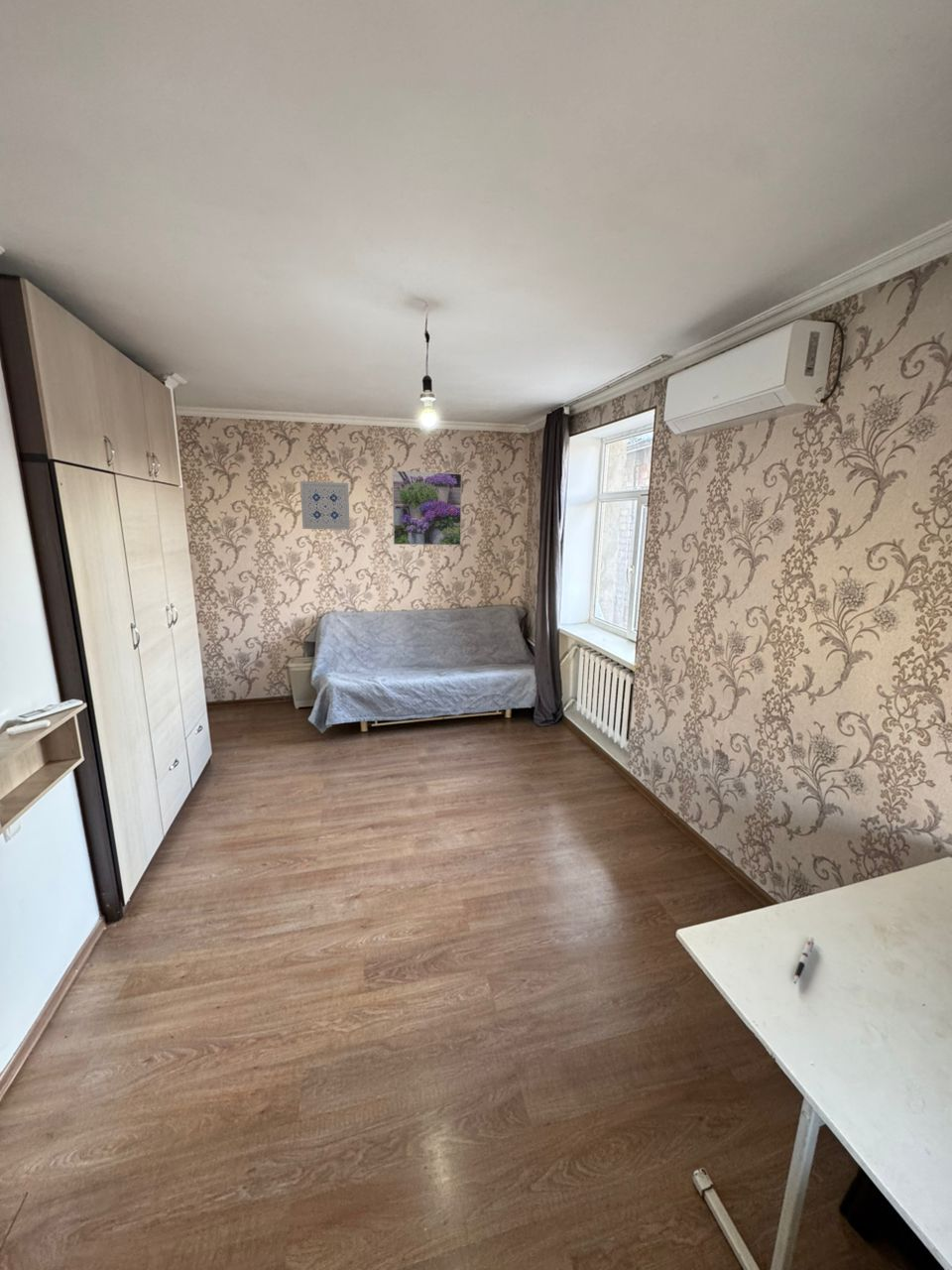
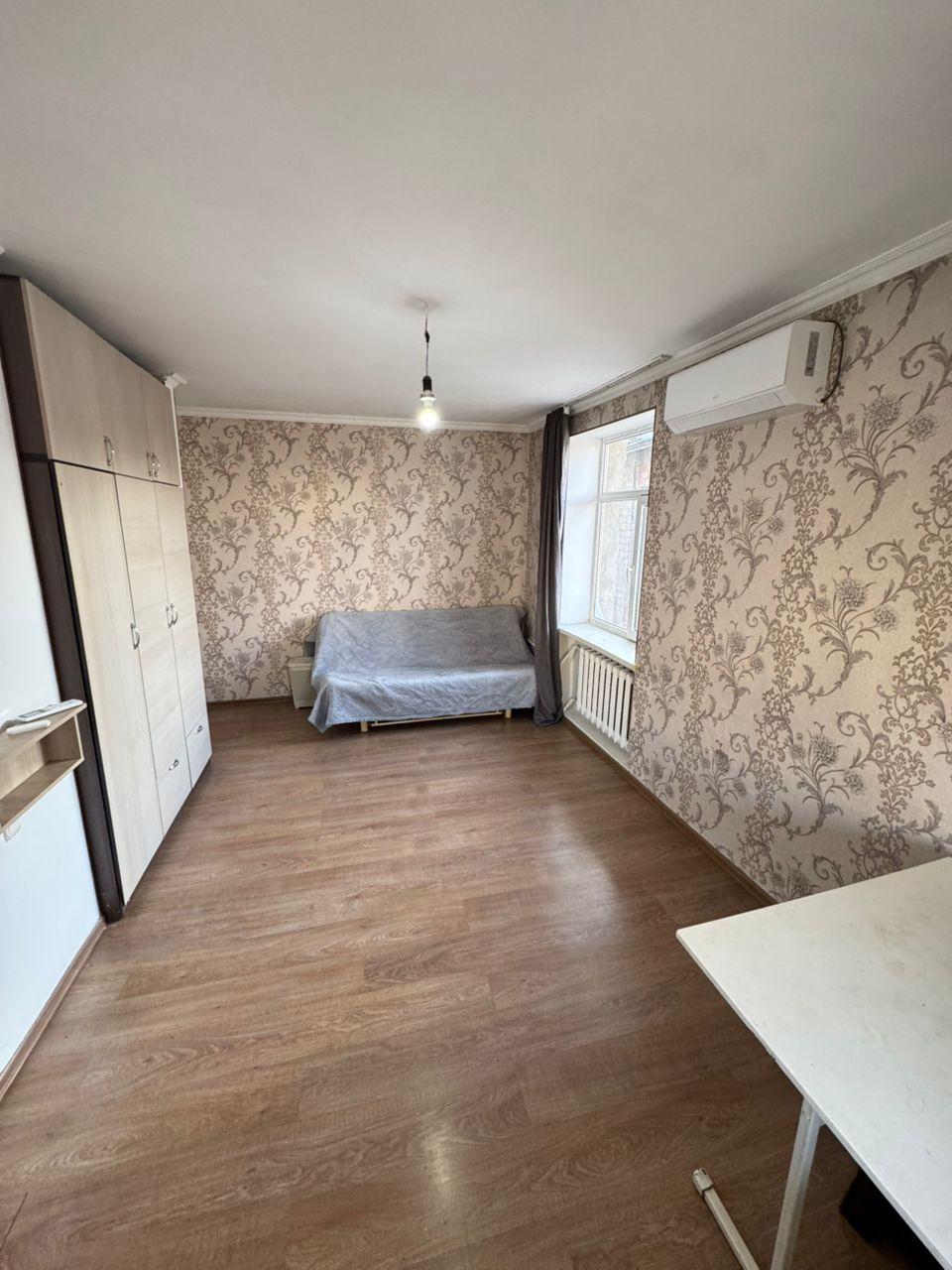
- pen (803, 959)
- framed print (427, 509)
- wall art (325, 506)
